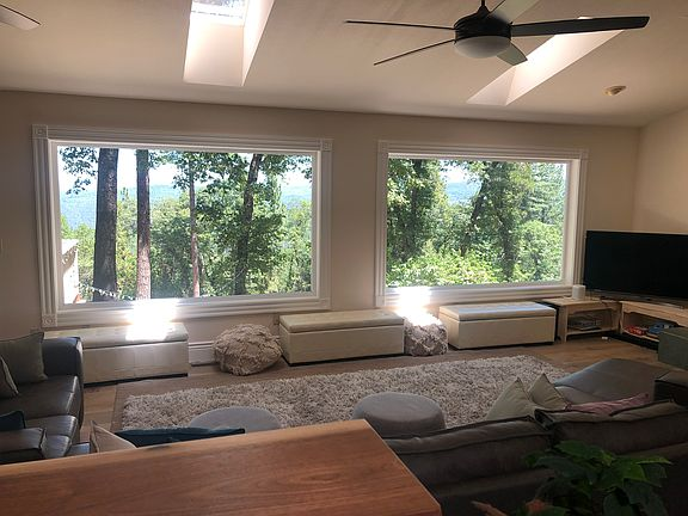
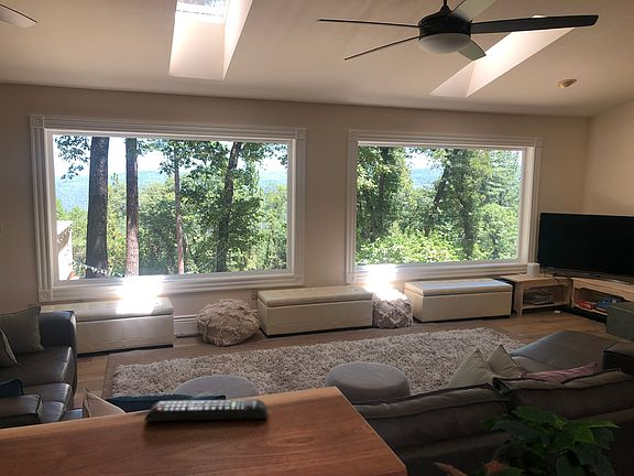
+ remote control (207, 411)
